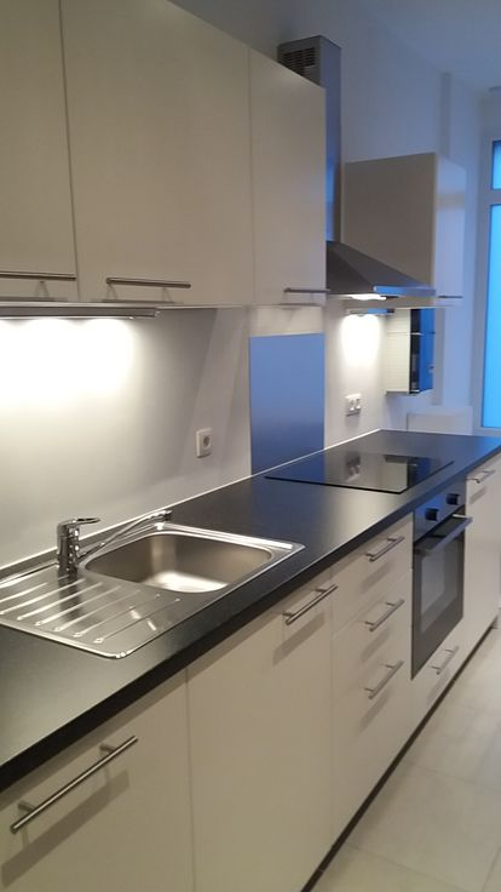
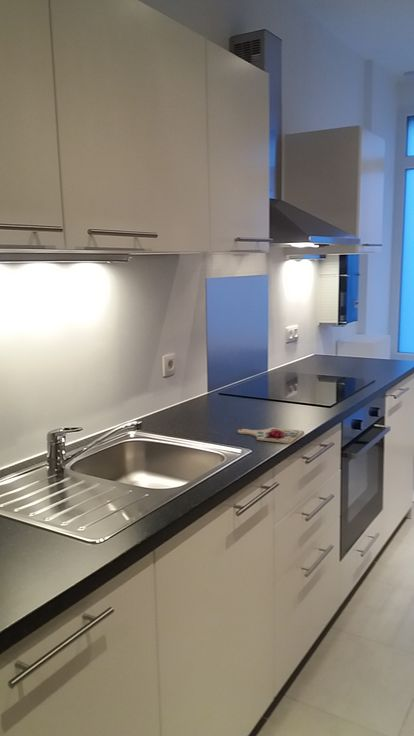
+ cutting board (267, 431)
